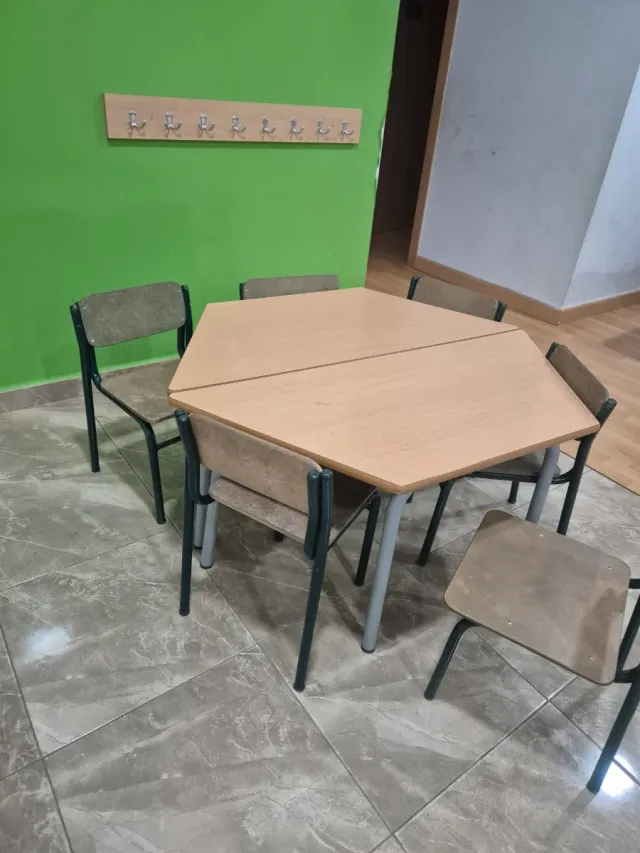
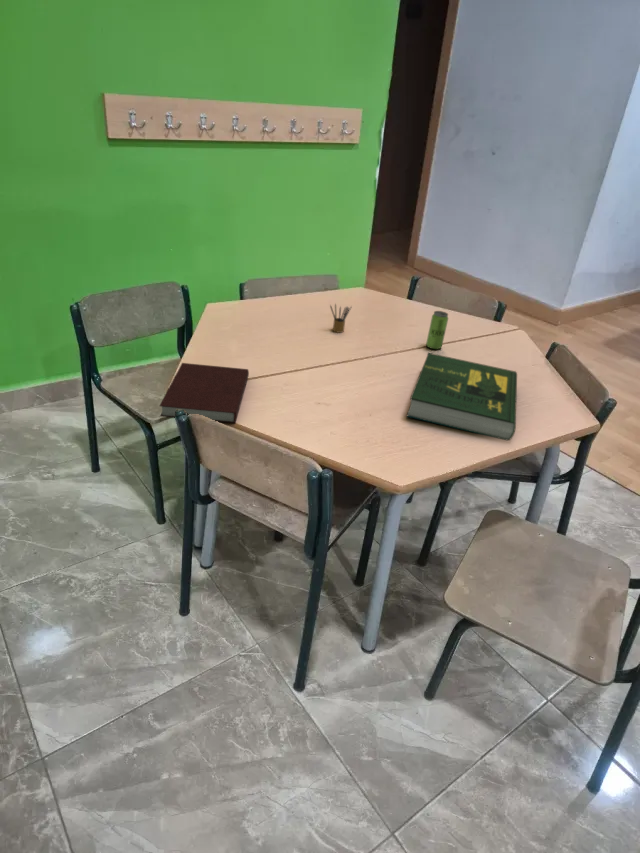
+ notebook (207, 391)
+ pencil box (339, 317)
+ book (466, 392)
+ beverage can (437, 330)
